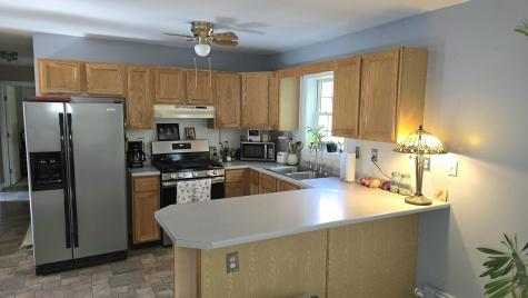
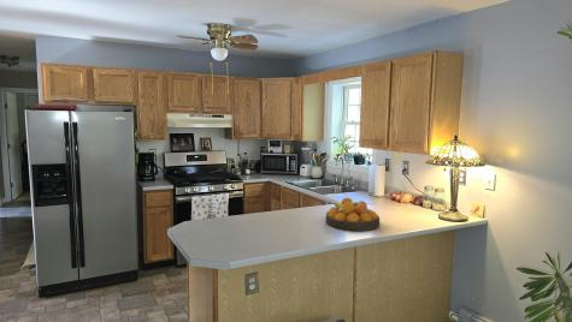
+ fruit bowl (352, 211)
